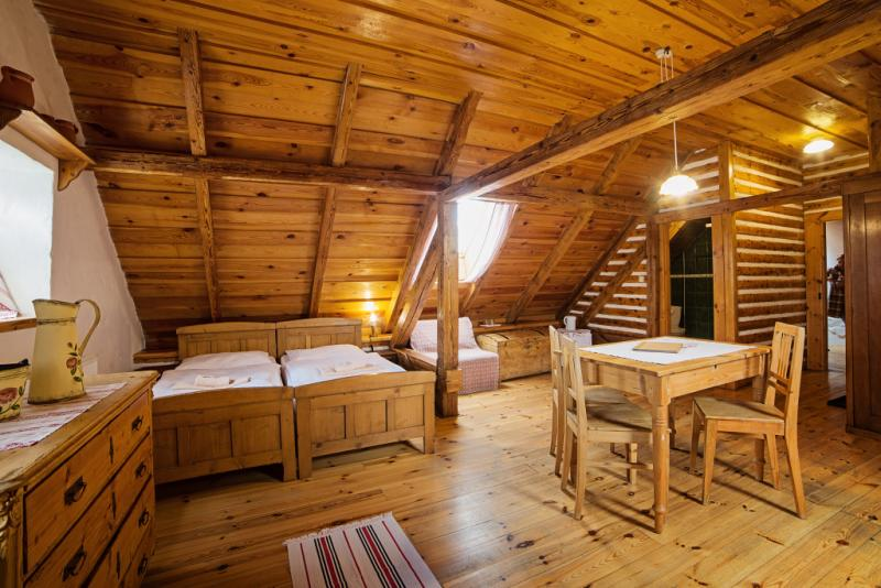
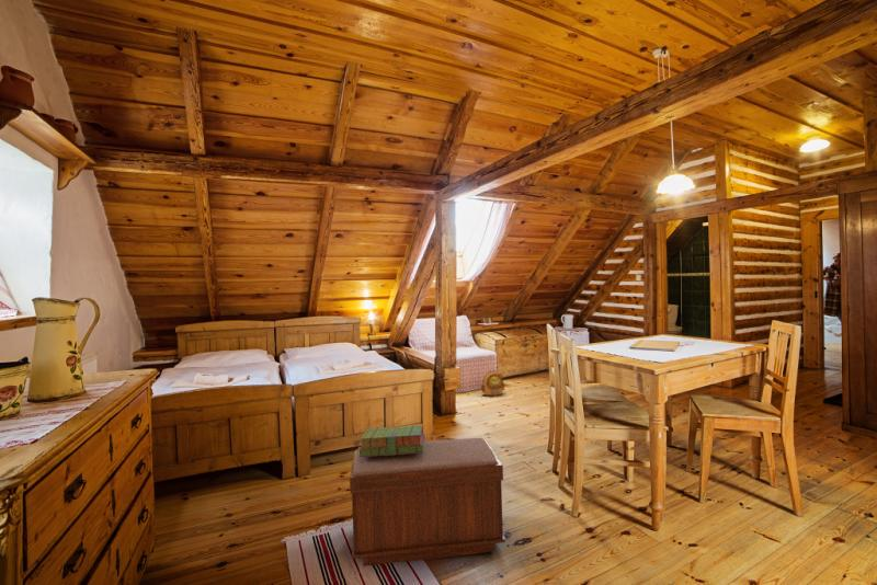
+ stack of books (394, 441)
+ bench (425, 495)
+ backpack (492, 381)
